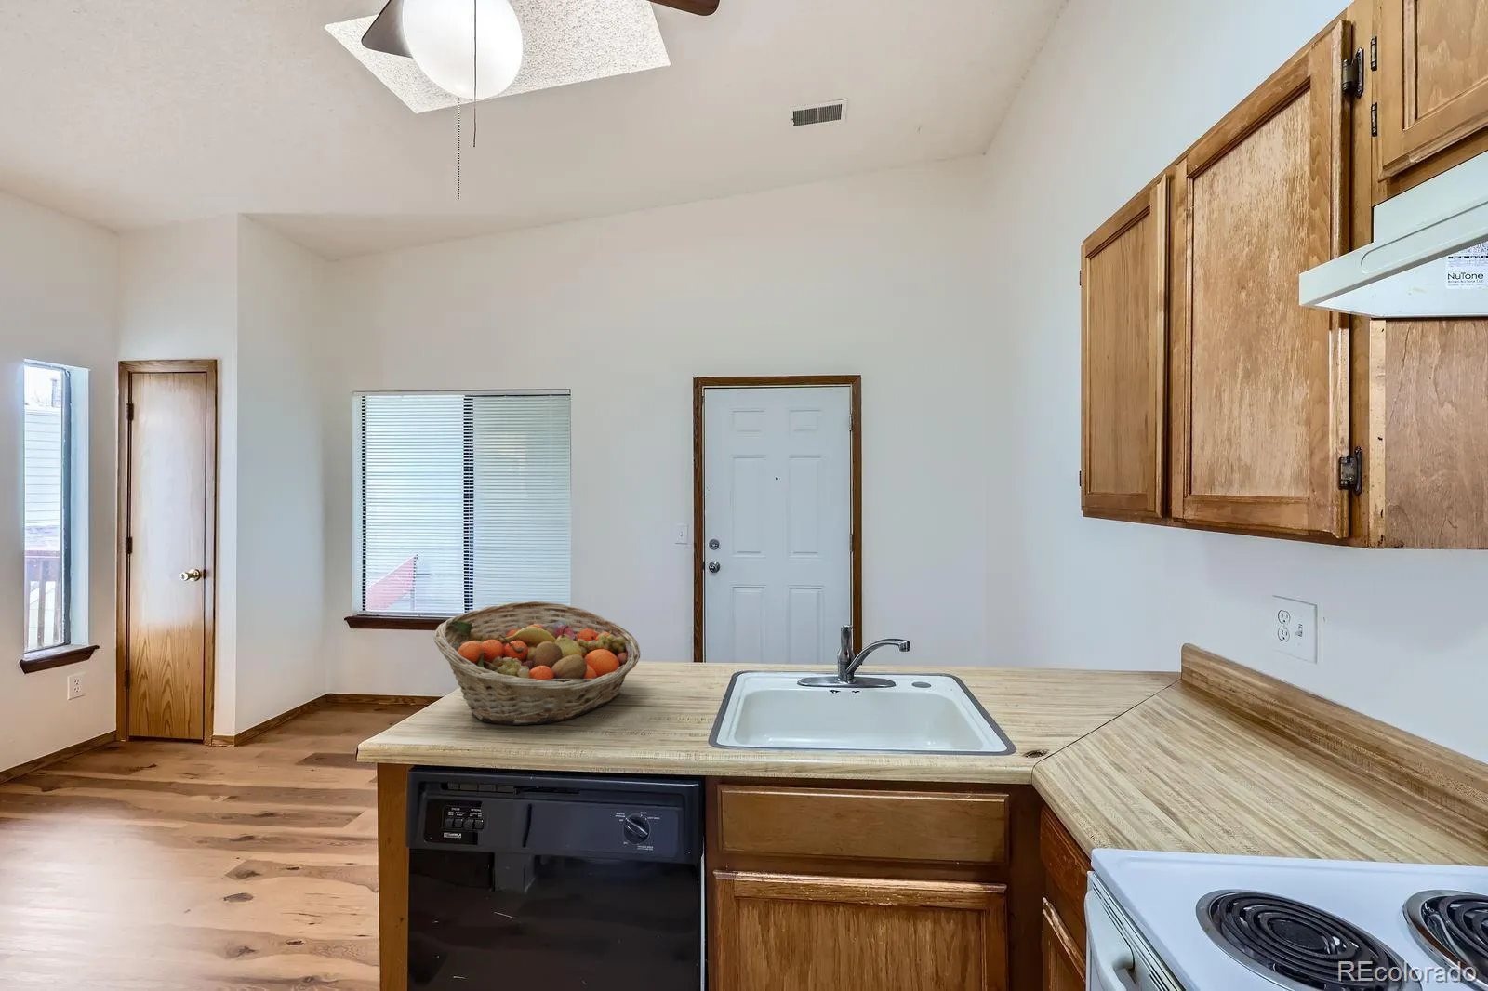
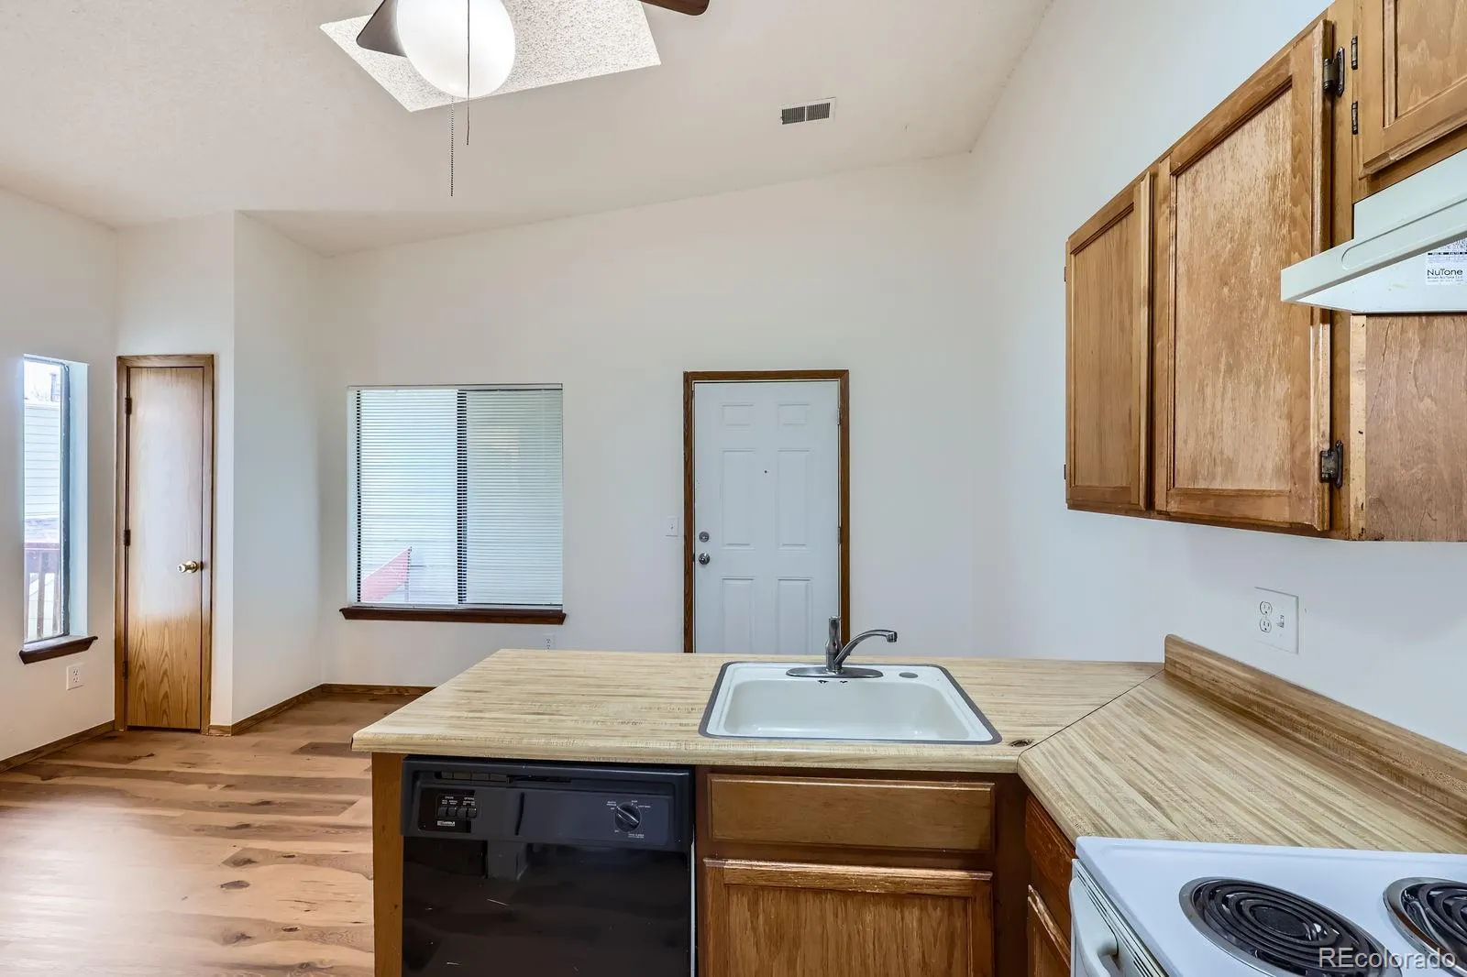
- fruit basket (543, 656)
